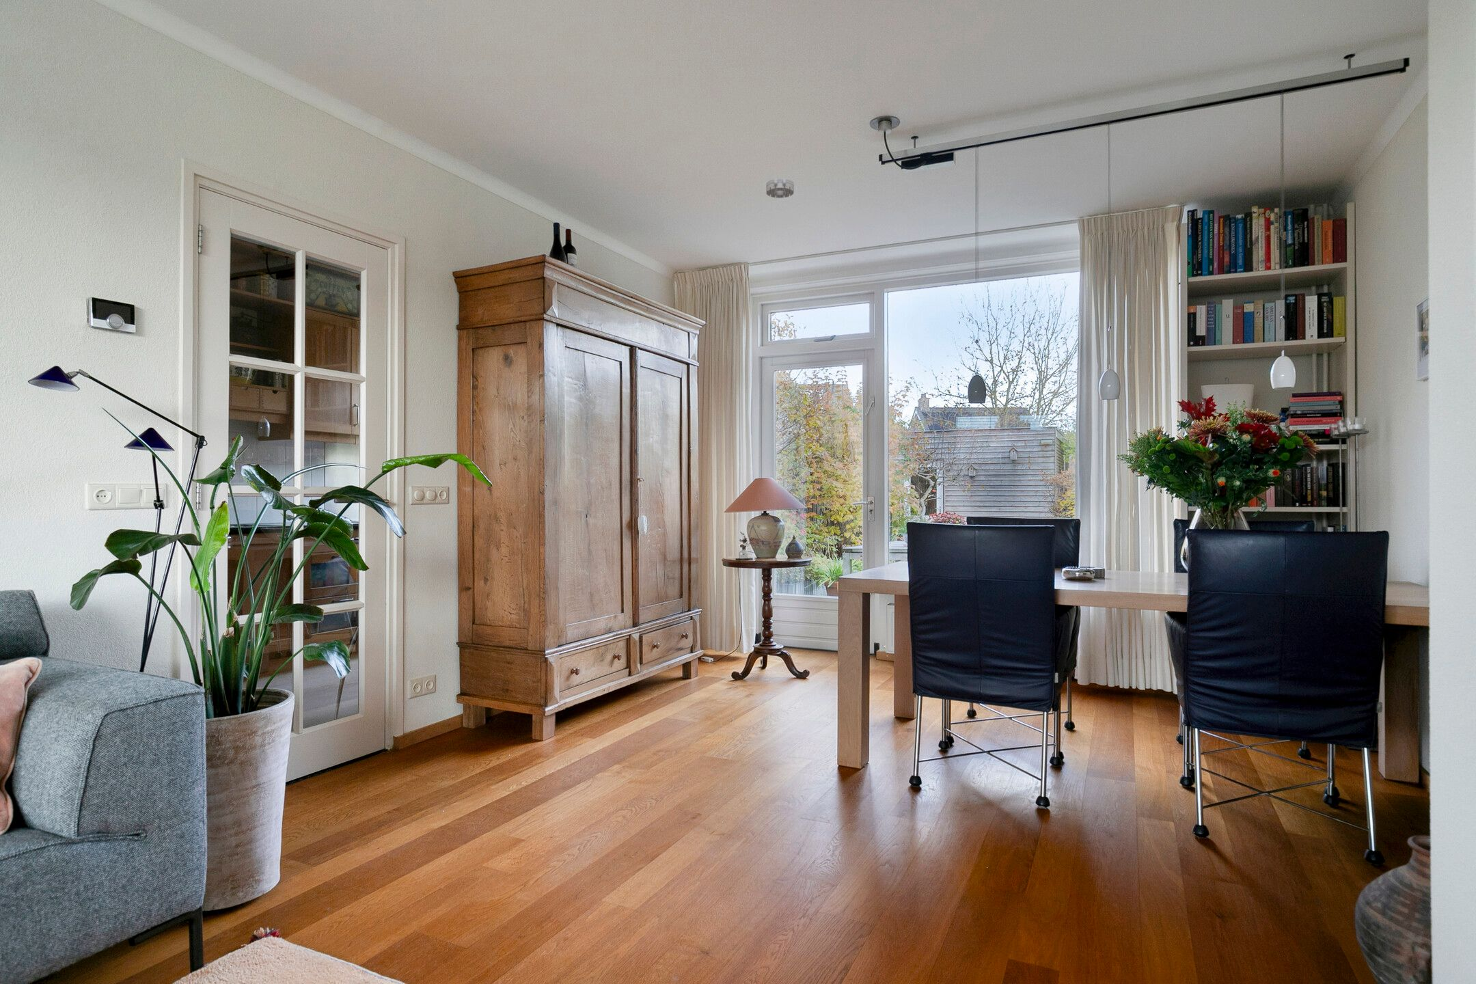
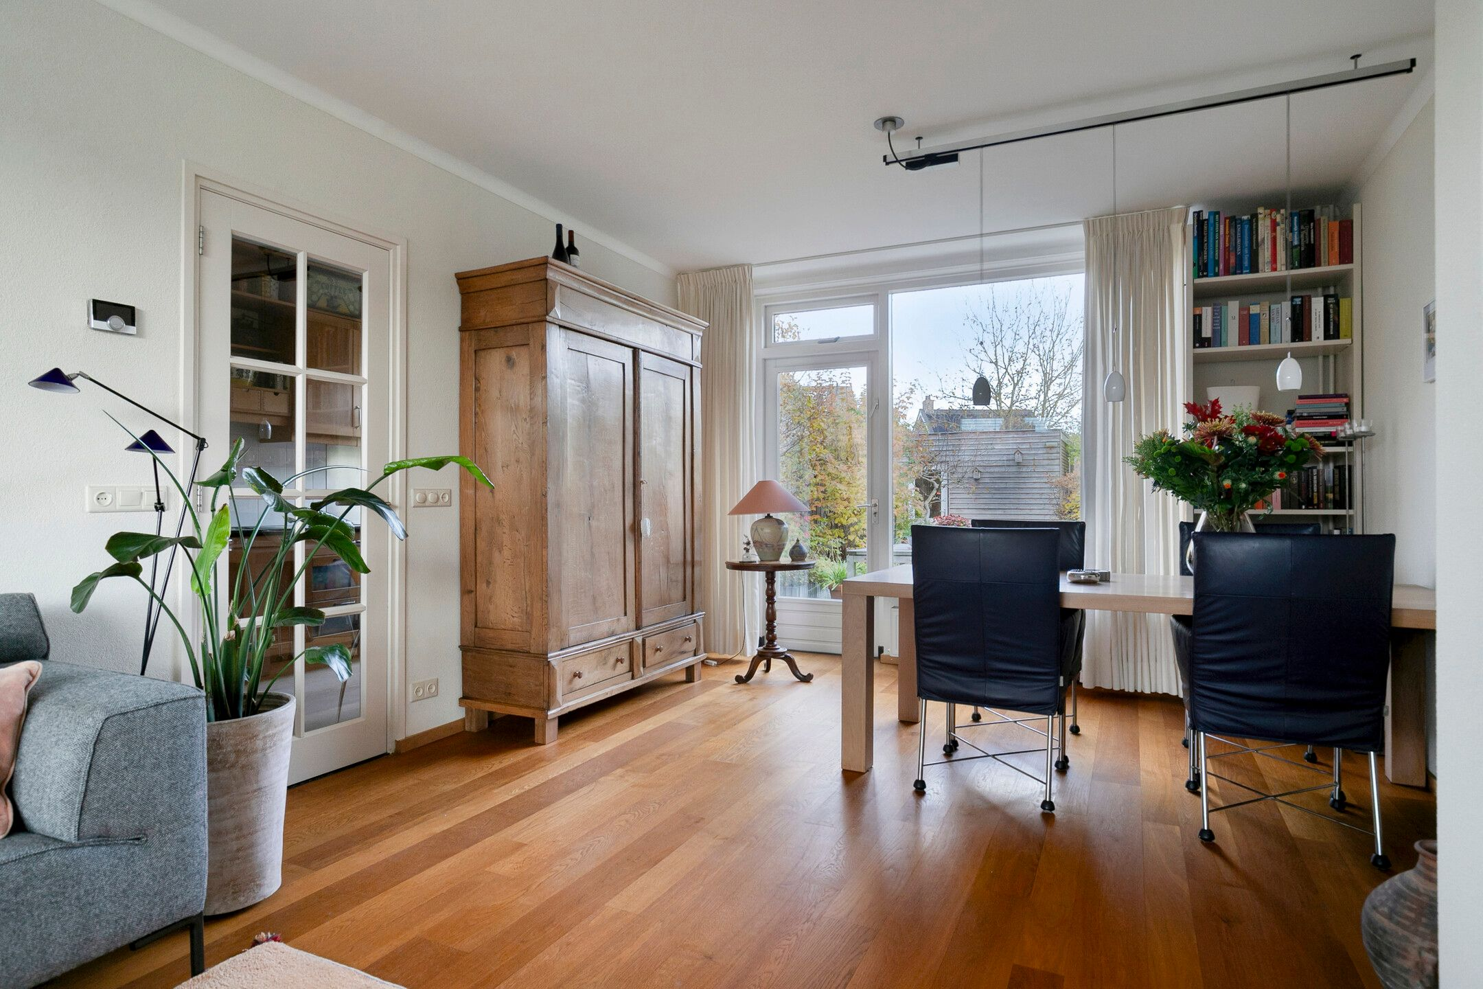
- smoke detector (780, 187)
